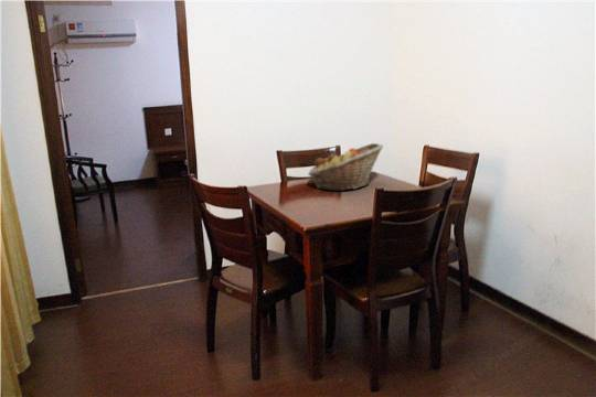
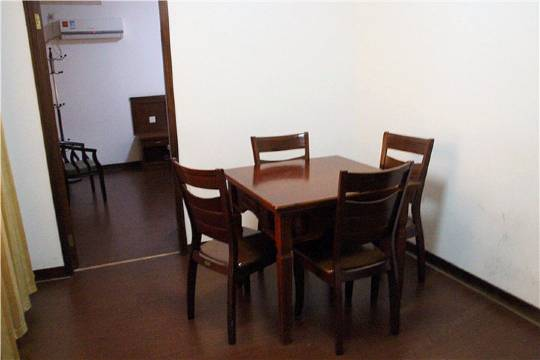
- fruit basket (345, 165)
